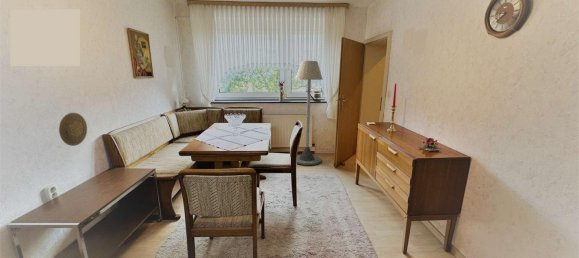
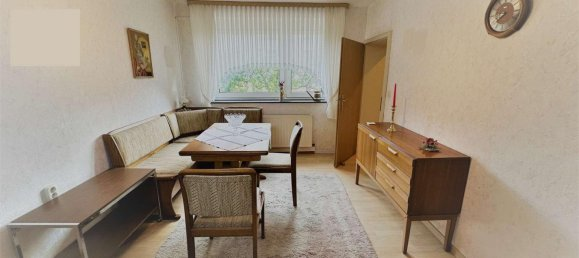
- decorative plate (75, 129)
- floor lamp (308, 112)
